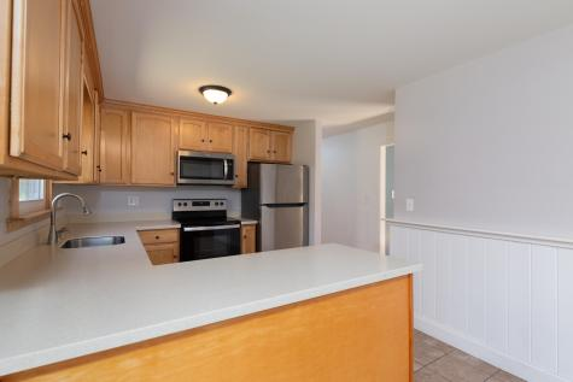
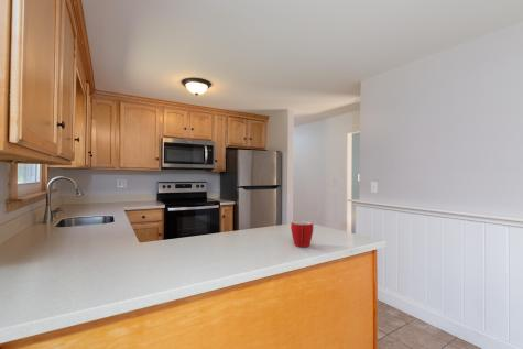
+ mug (302, 235)
